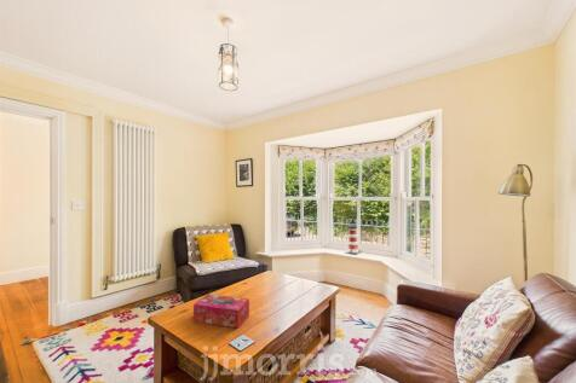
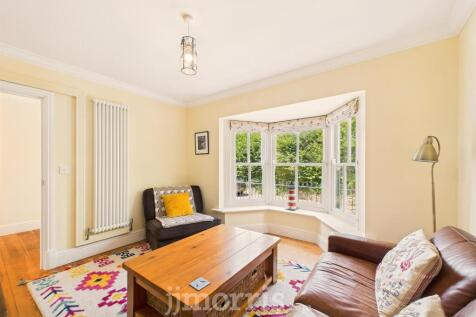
- tissue box (221, 309)
